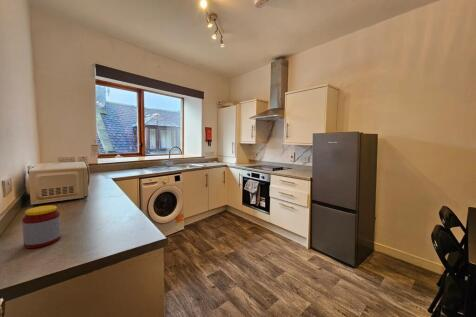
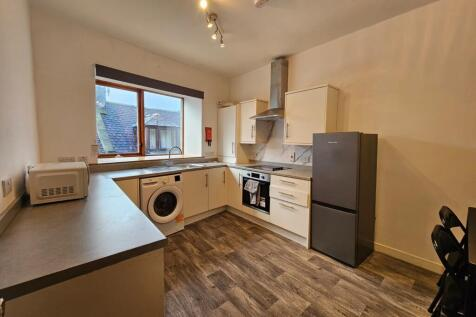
- jar (42, 225)
